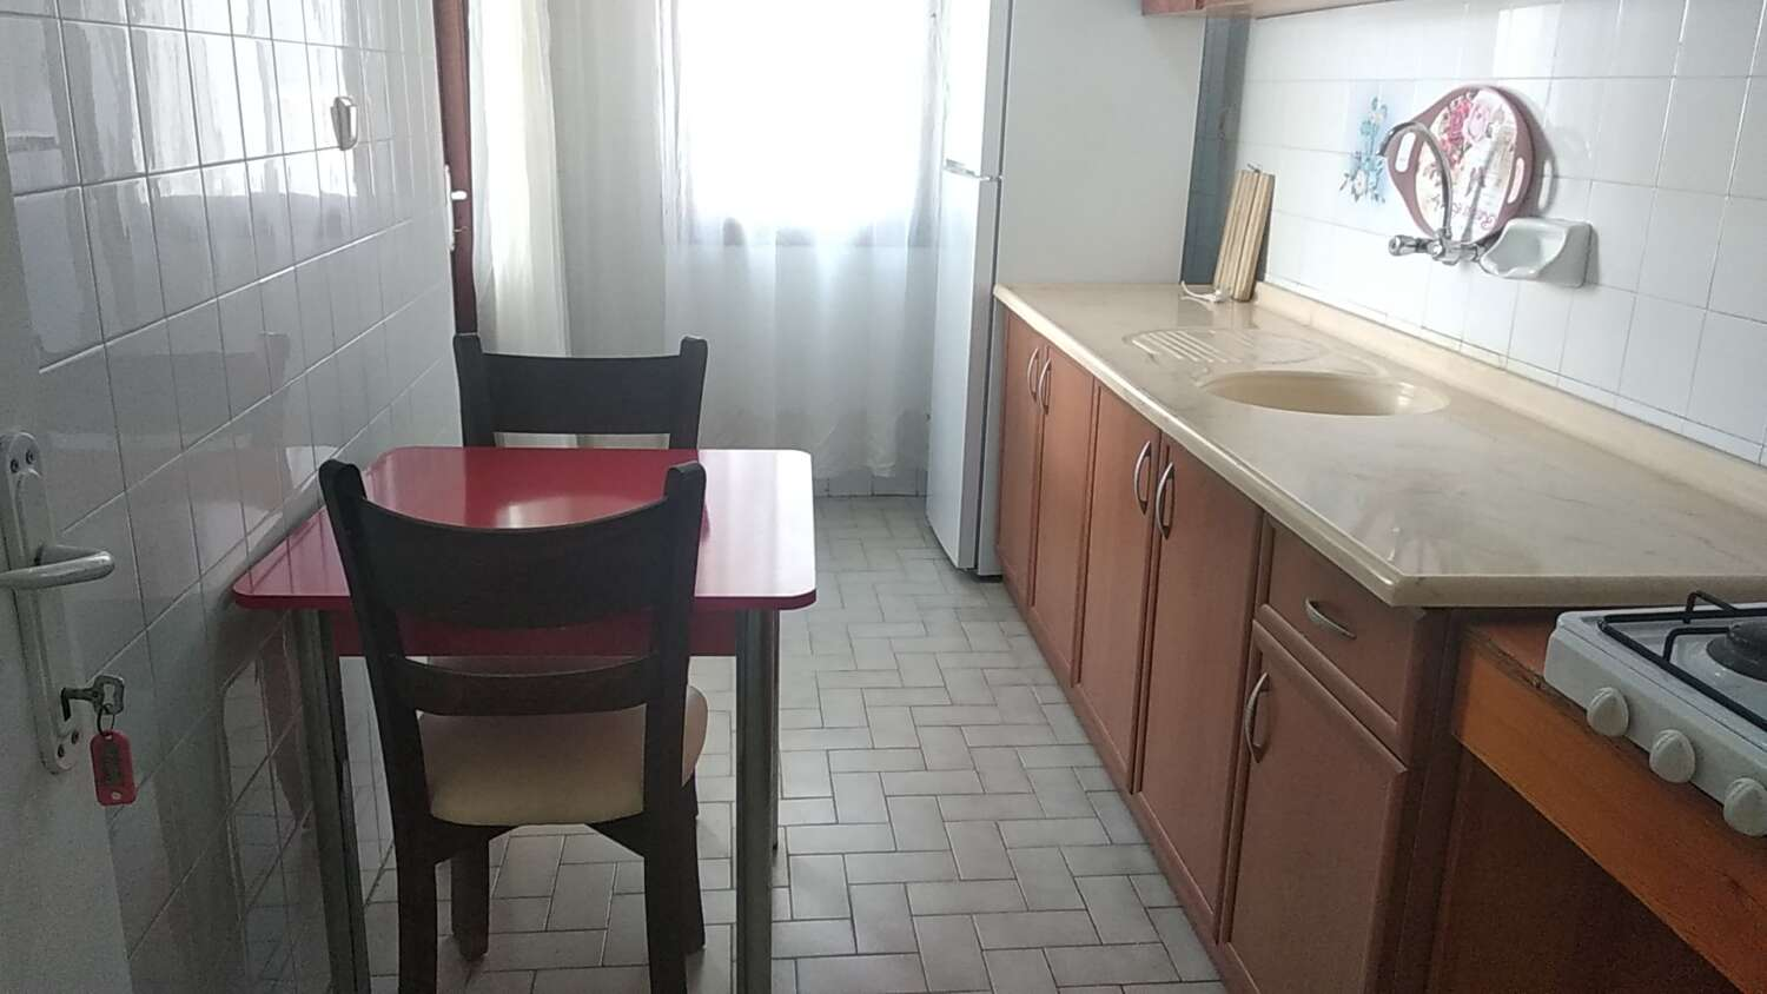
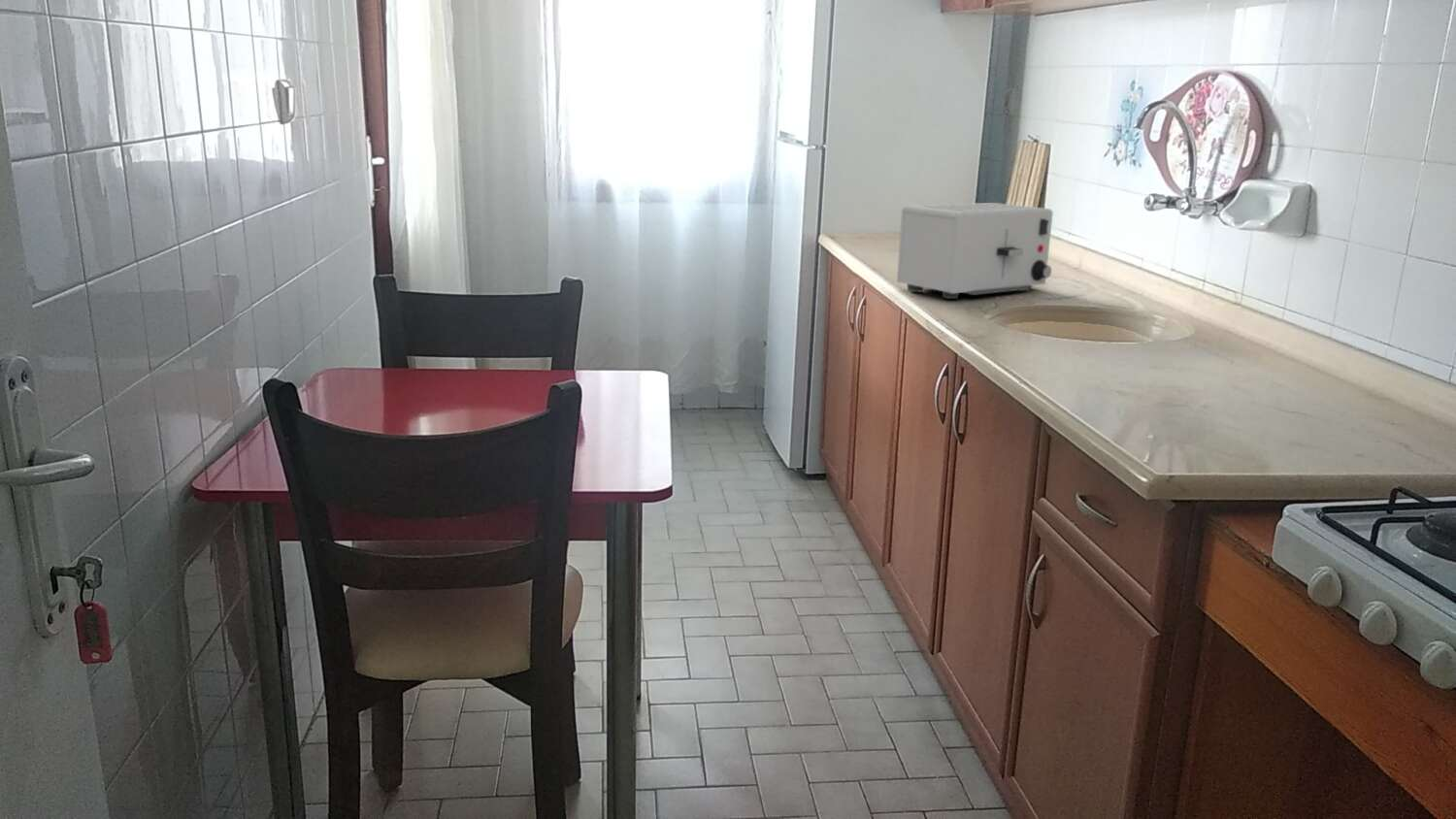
+ toaster (978, 249)
